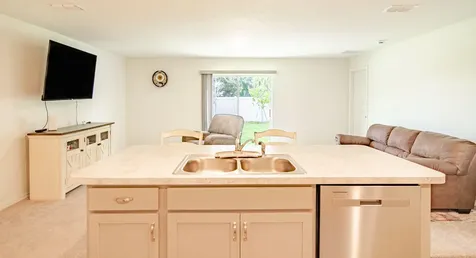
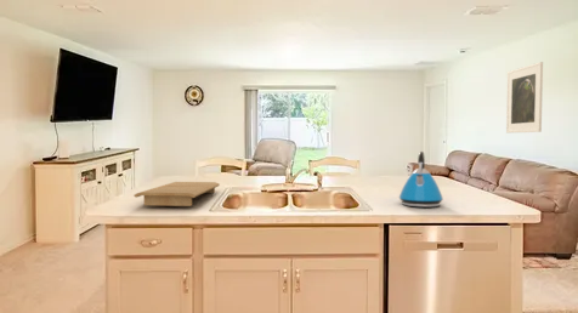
+ cutting board (181, 193)
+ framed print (522, 99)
+ kettle (420, 177)
